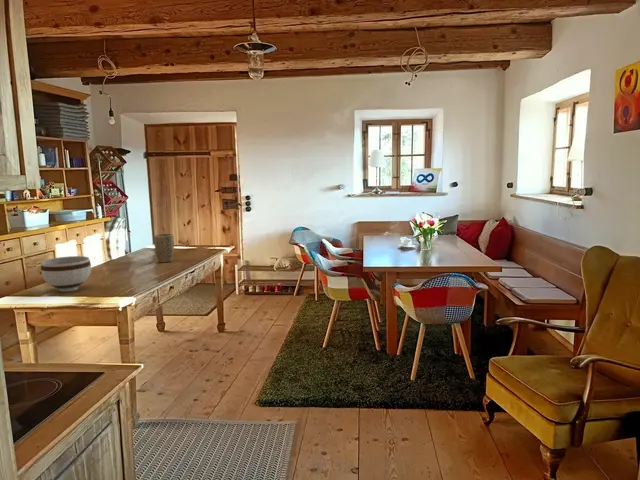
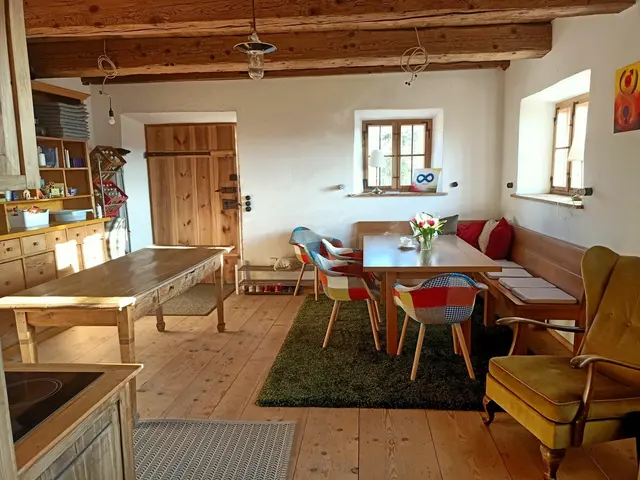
- bowl (67, 274)
- plant pot (164, 248)
